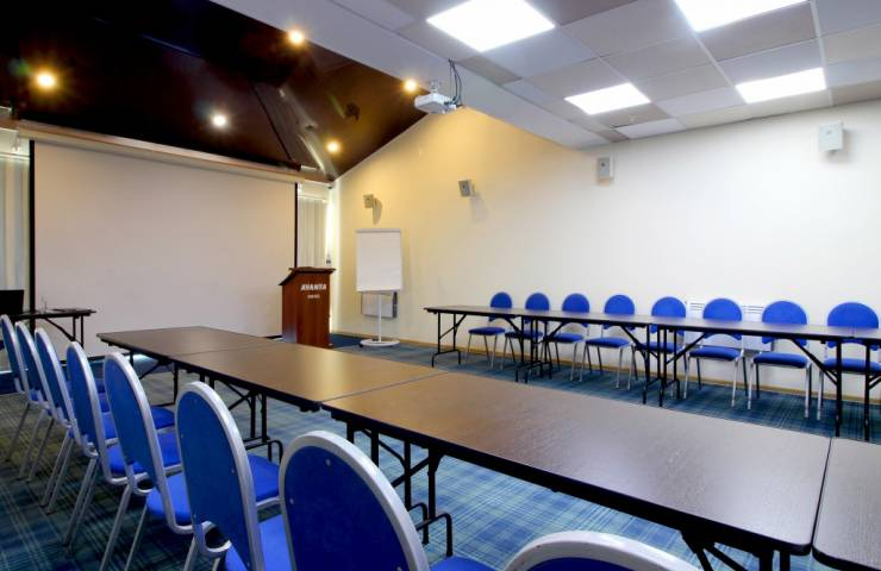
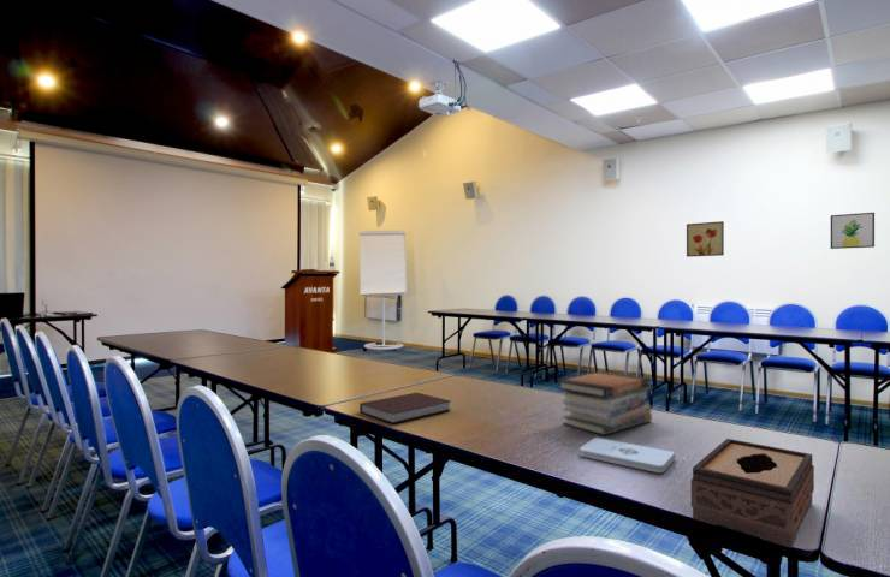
+ wall art (852, 231)
+ notepad (625, 453)
+ tissue box (754, 484)
+ book stack (605, 400)
+ wall art (705, 239)
+ notebook (405, 406)
